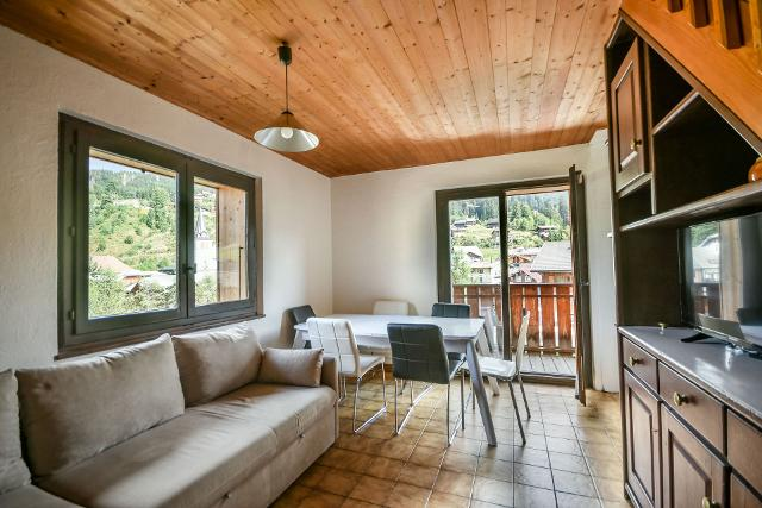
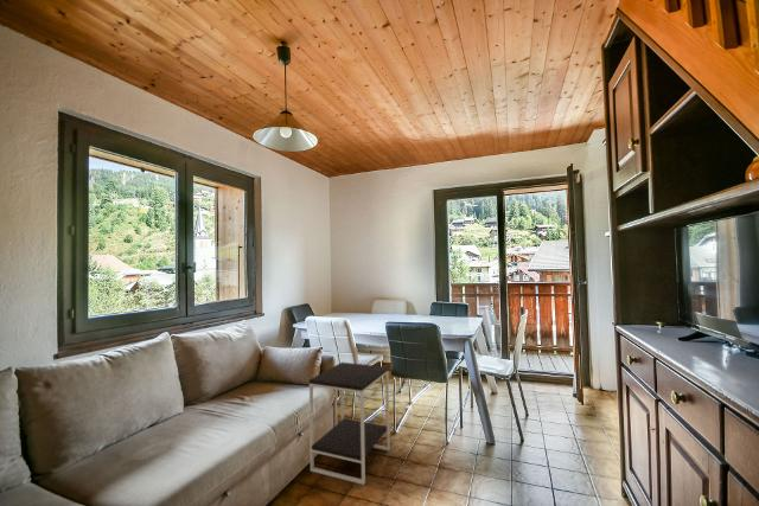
+ side table (351, 419)
